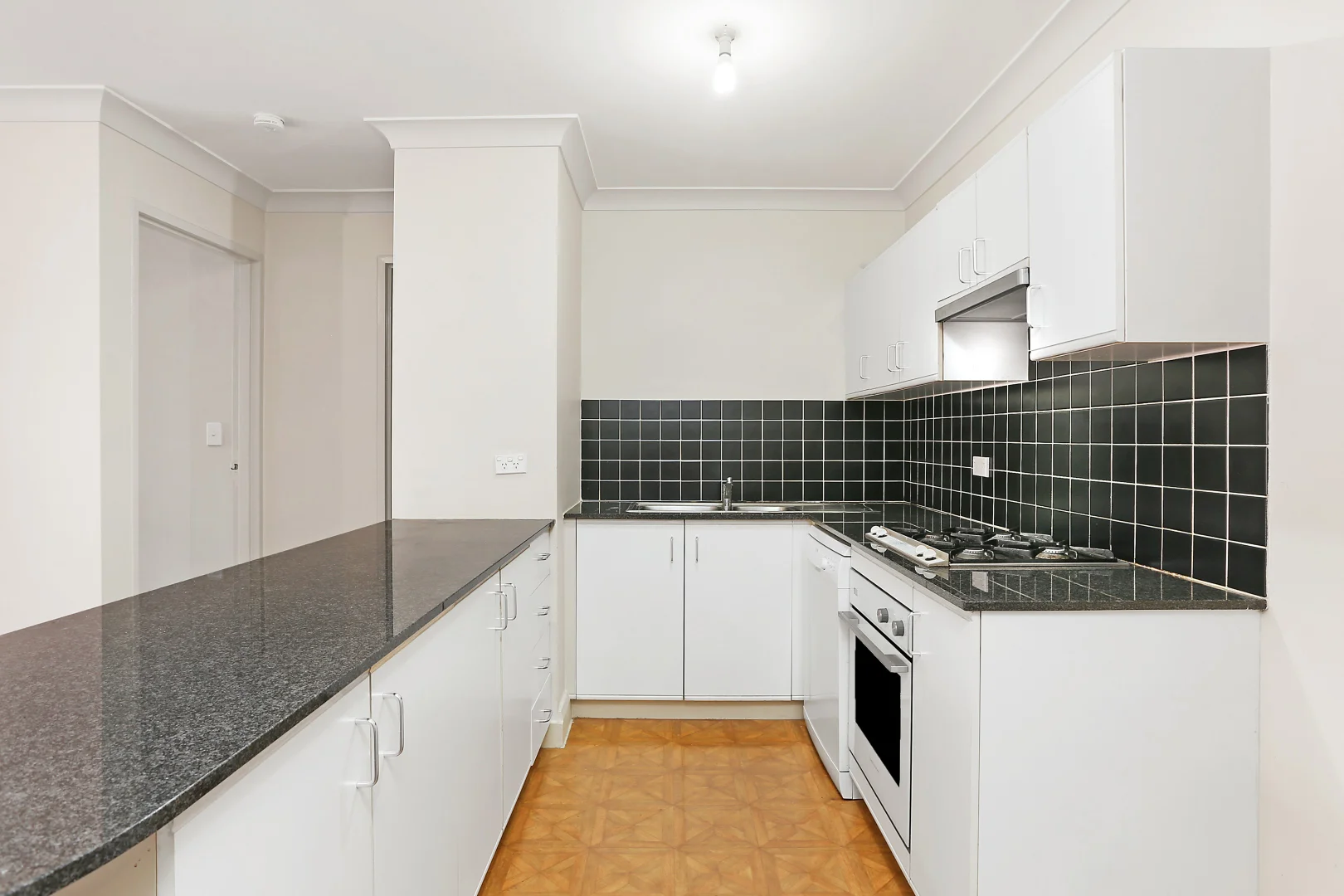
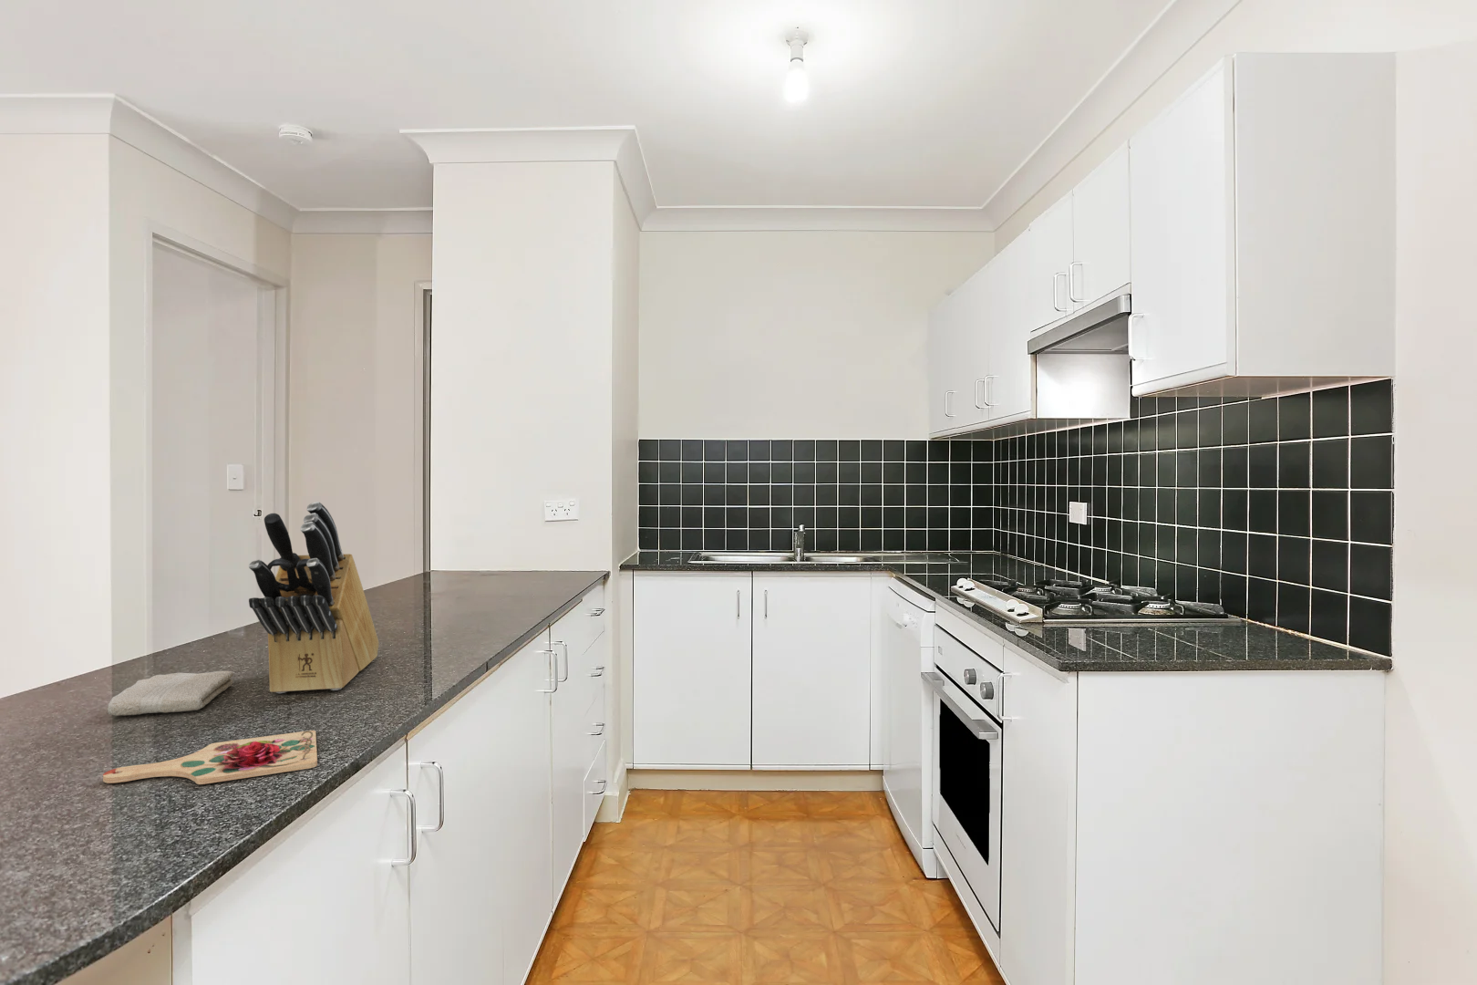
+ washcloth (176, 690)
+ knife block (320, 591)
+ cutting board (215, 753)
